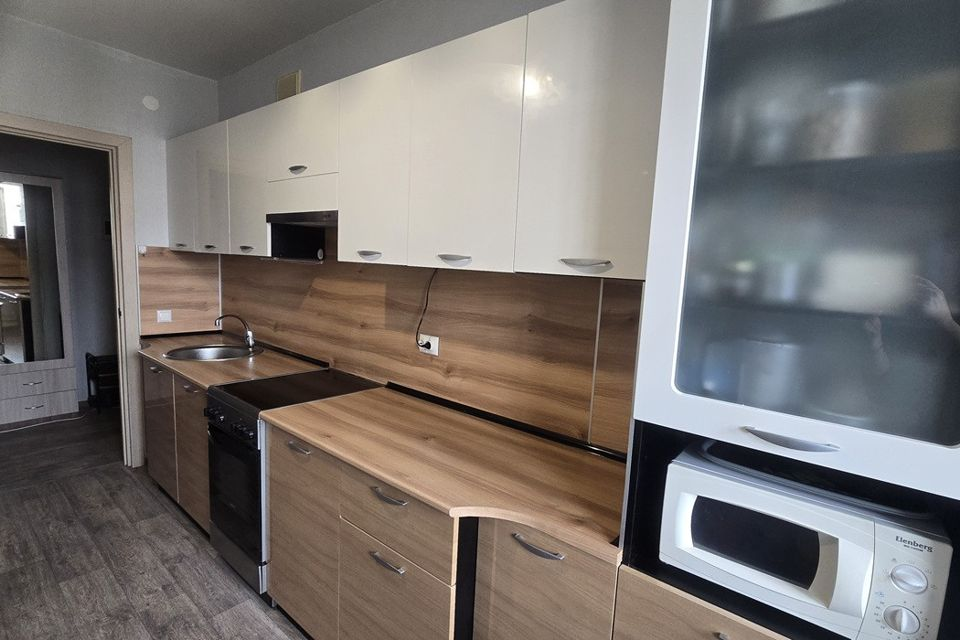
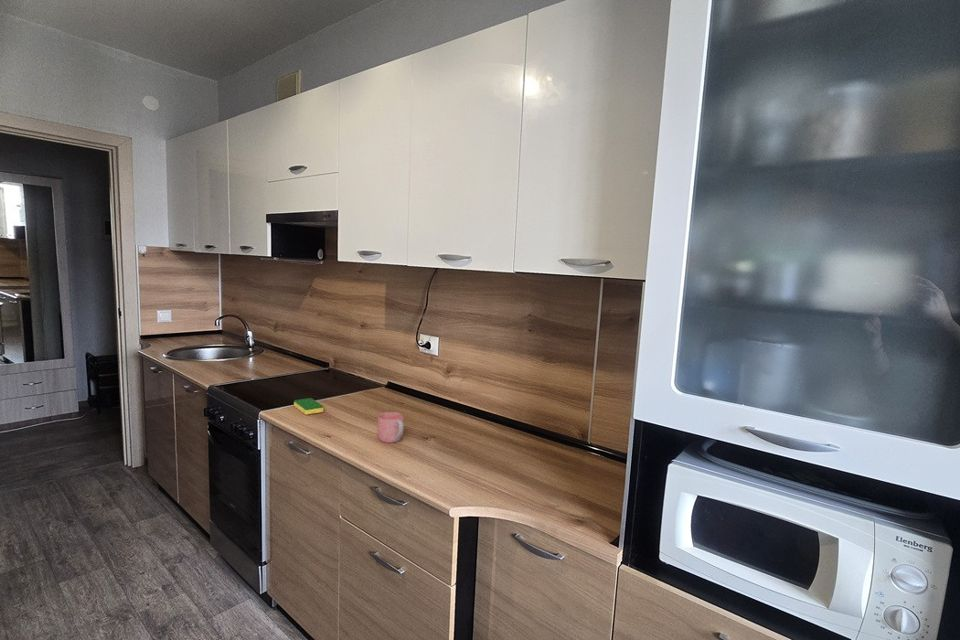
+ dish sponge (308, 406)
+ mug (392, 428)
